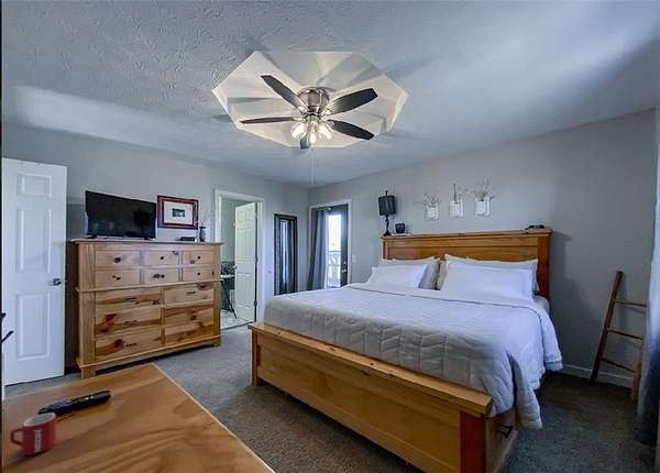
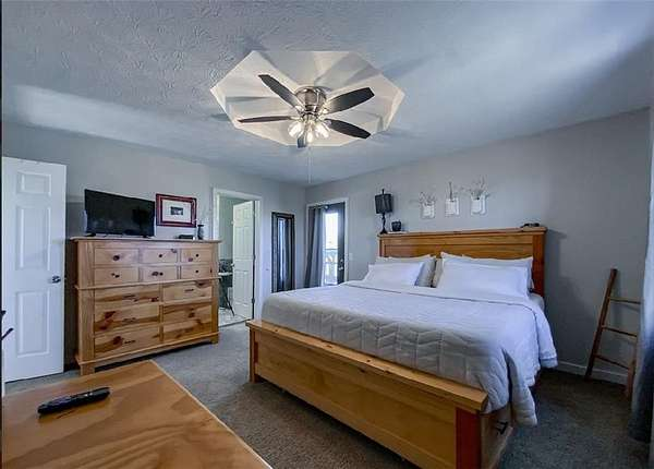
- mug (33, 435)
